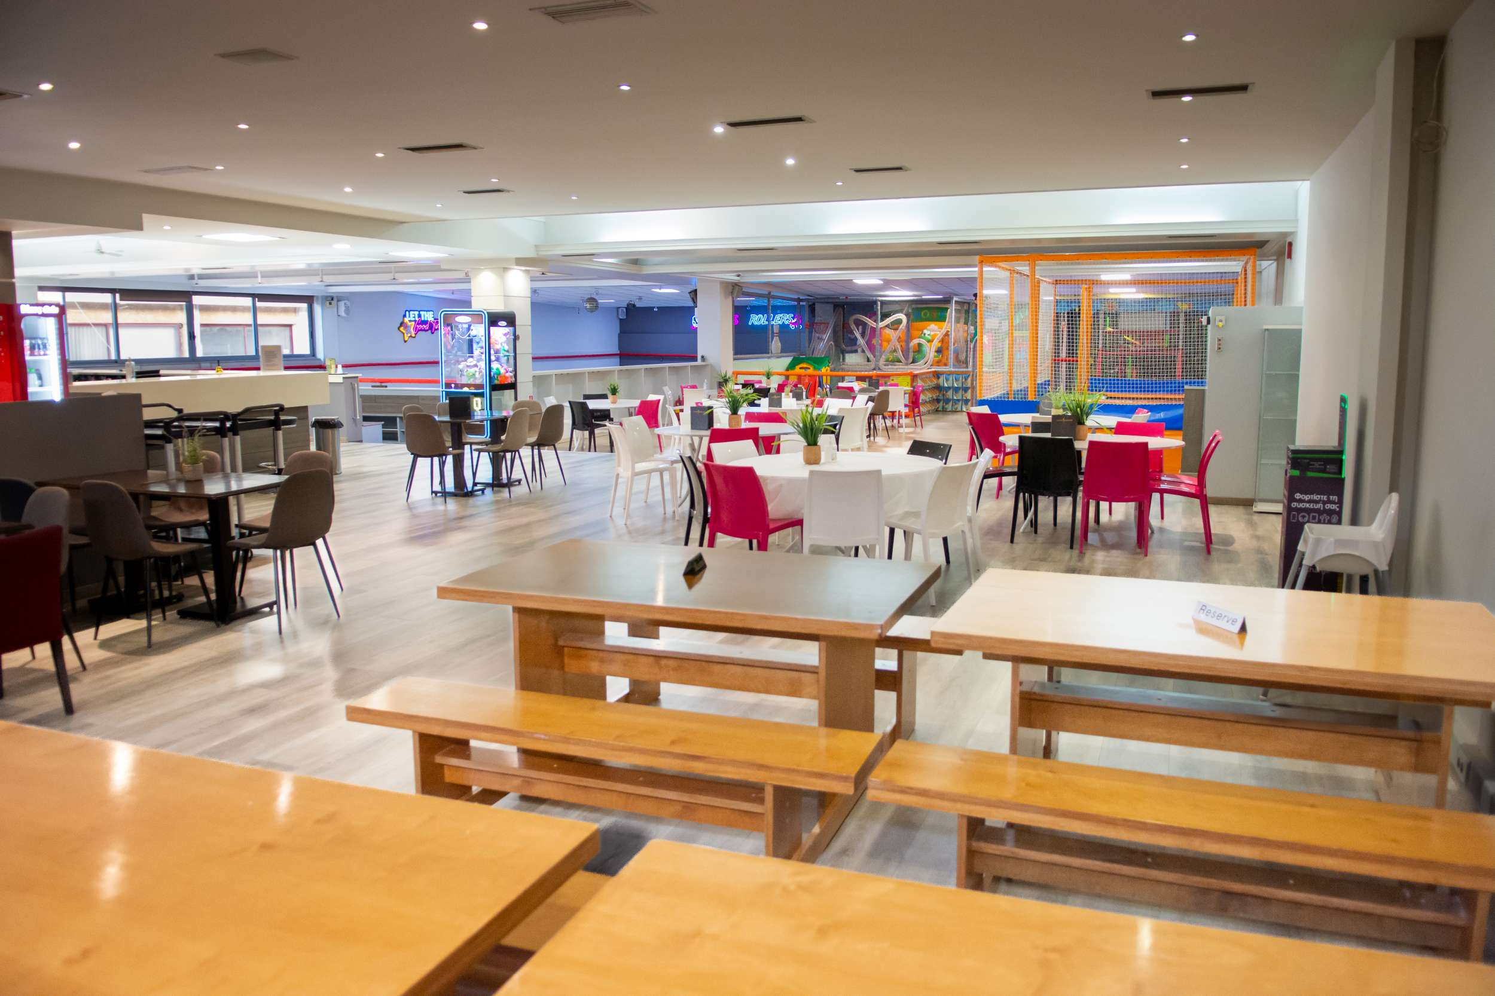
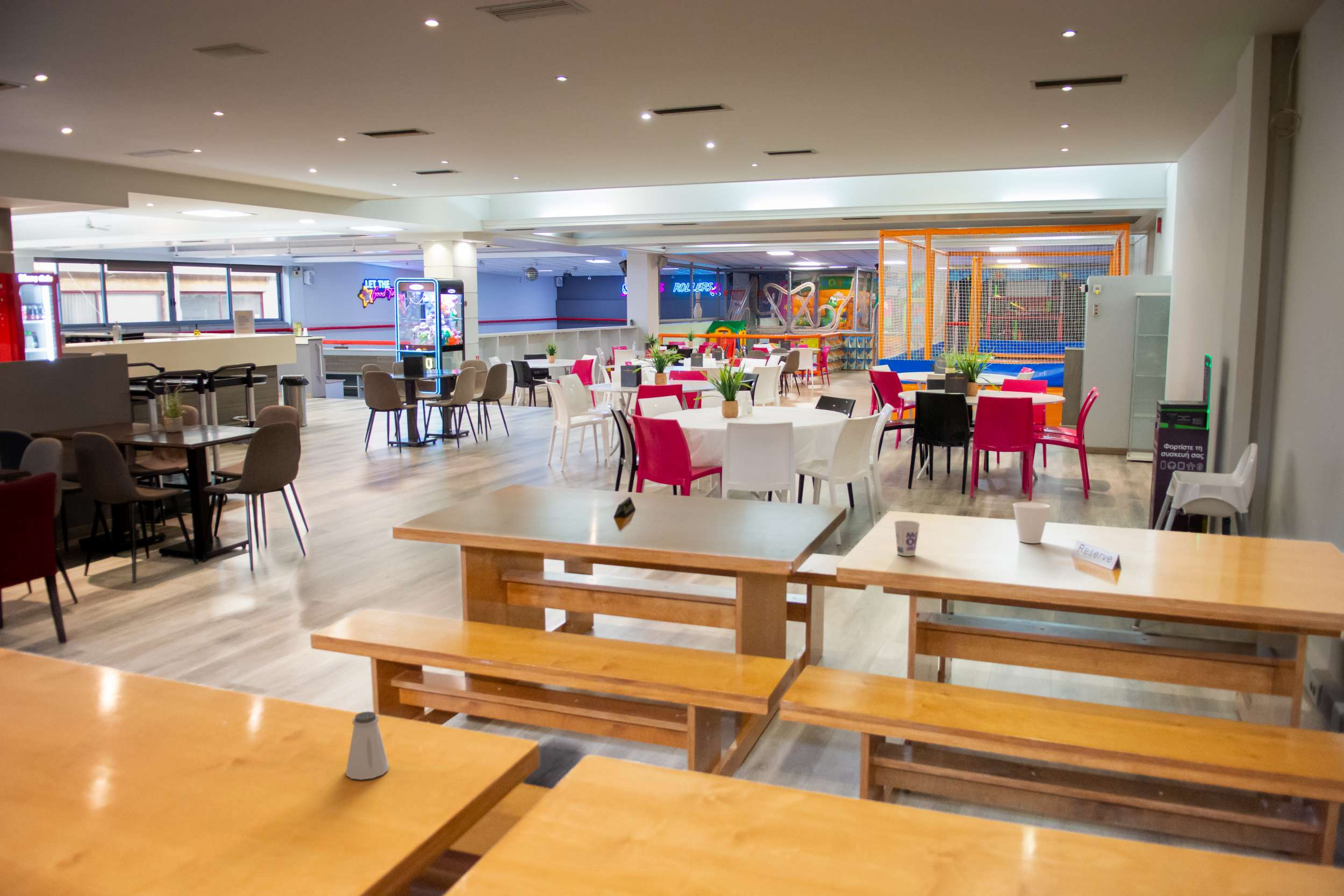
+ cup (1031, 523)
+ cup (906, 538)
+ saltshaker (366, 742)
